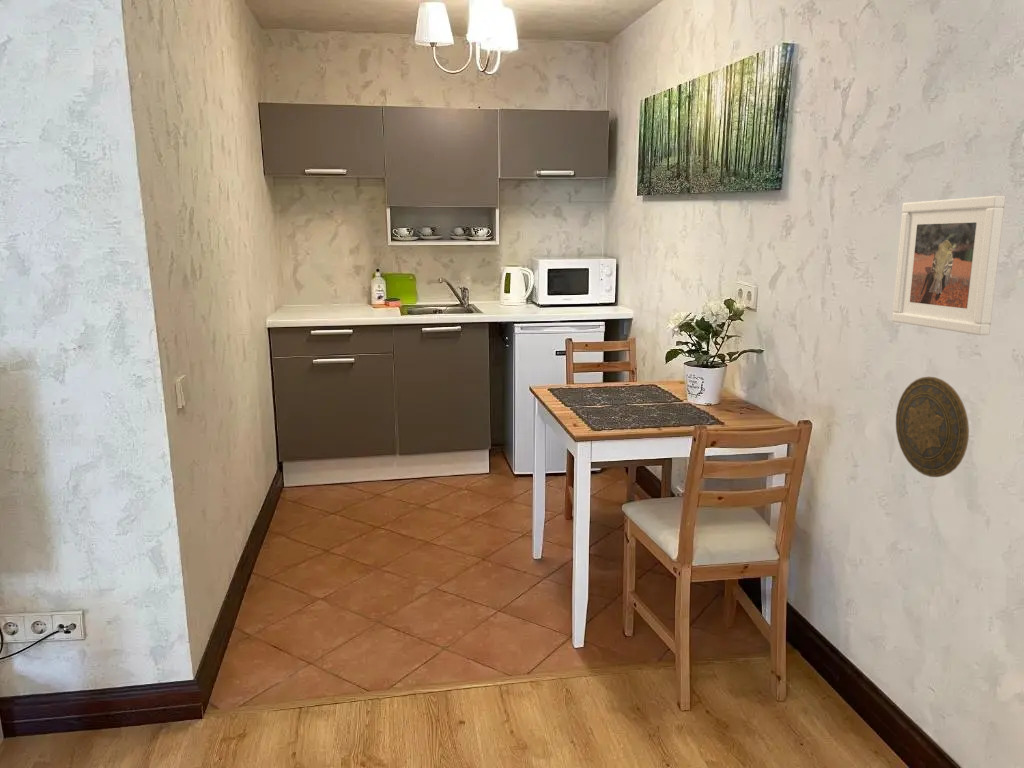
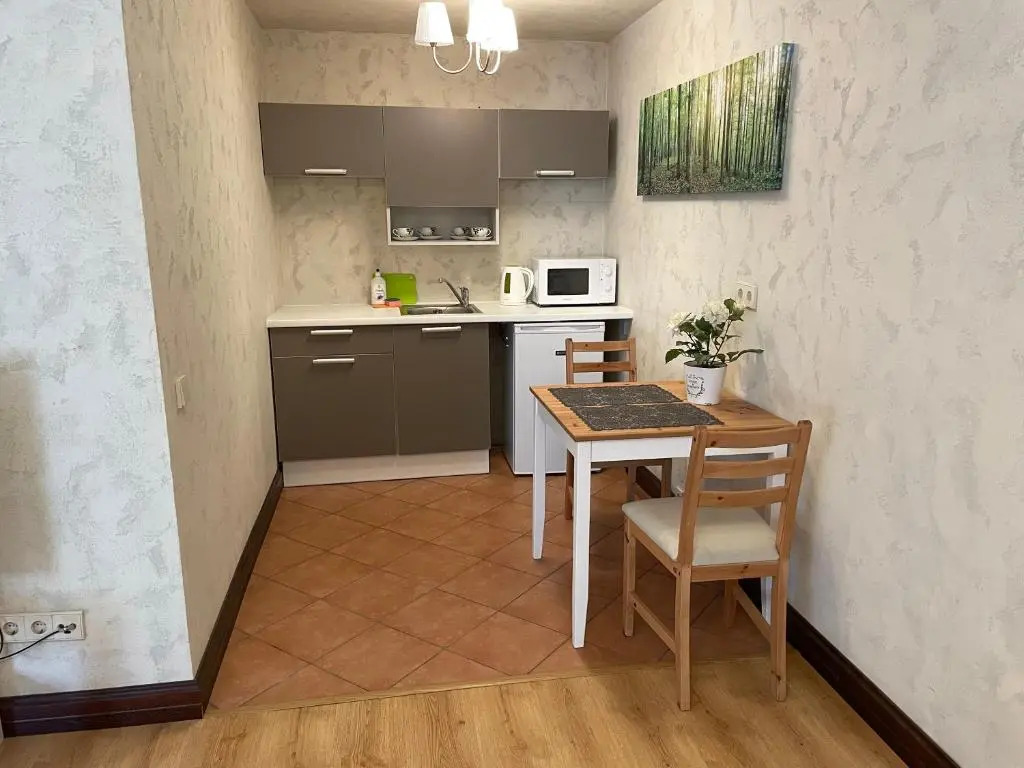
- decorative plate (926, 426)
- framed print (943, 264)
